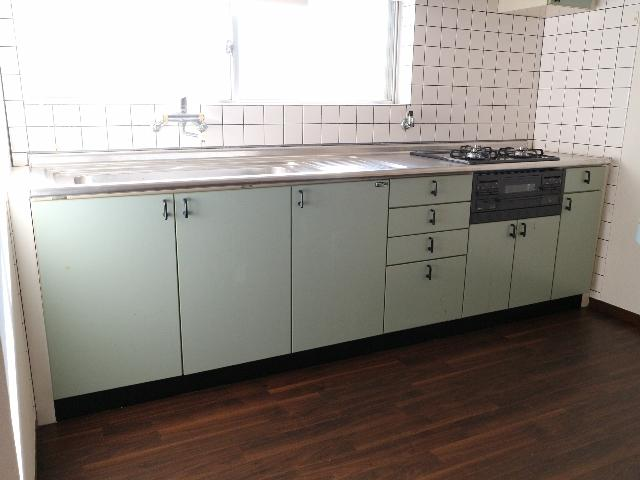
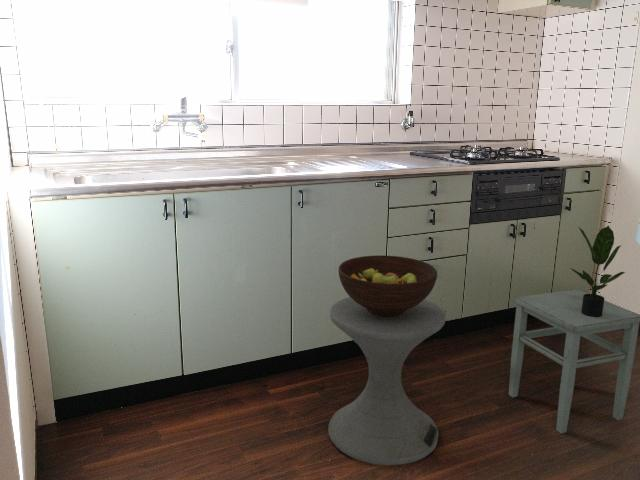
+ stool (569, 357)
+ fruit bowl (386, 289)
+ side table (385, 373)
+ potted plant (594, 269)
